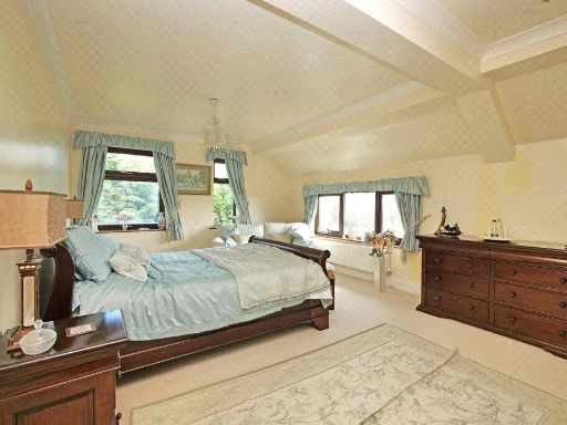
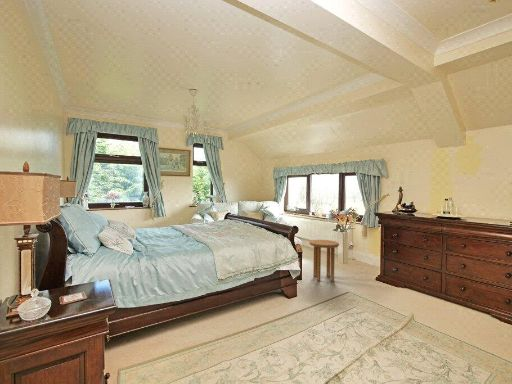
+ side table (320, 260)
